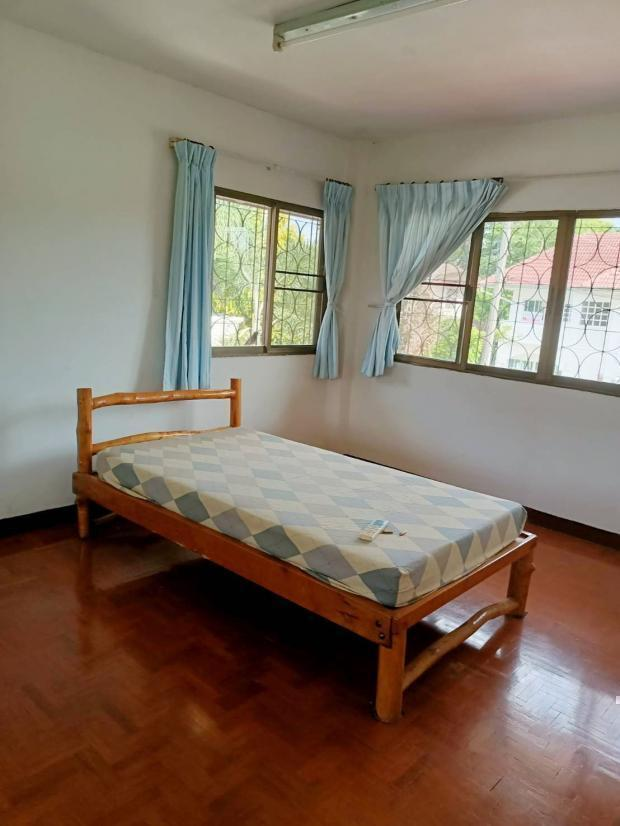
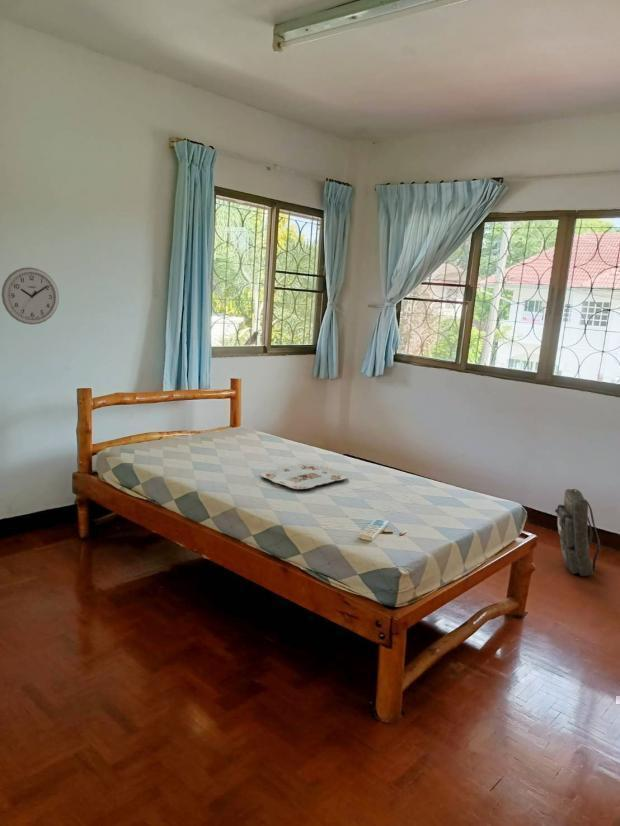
+ serving tray (304, 476)
+ backpack (576, 530)
+ wall clock (31, 296)
